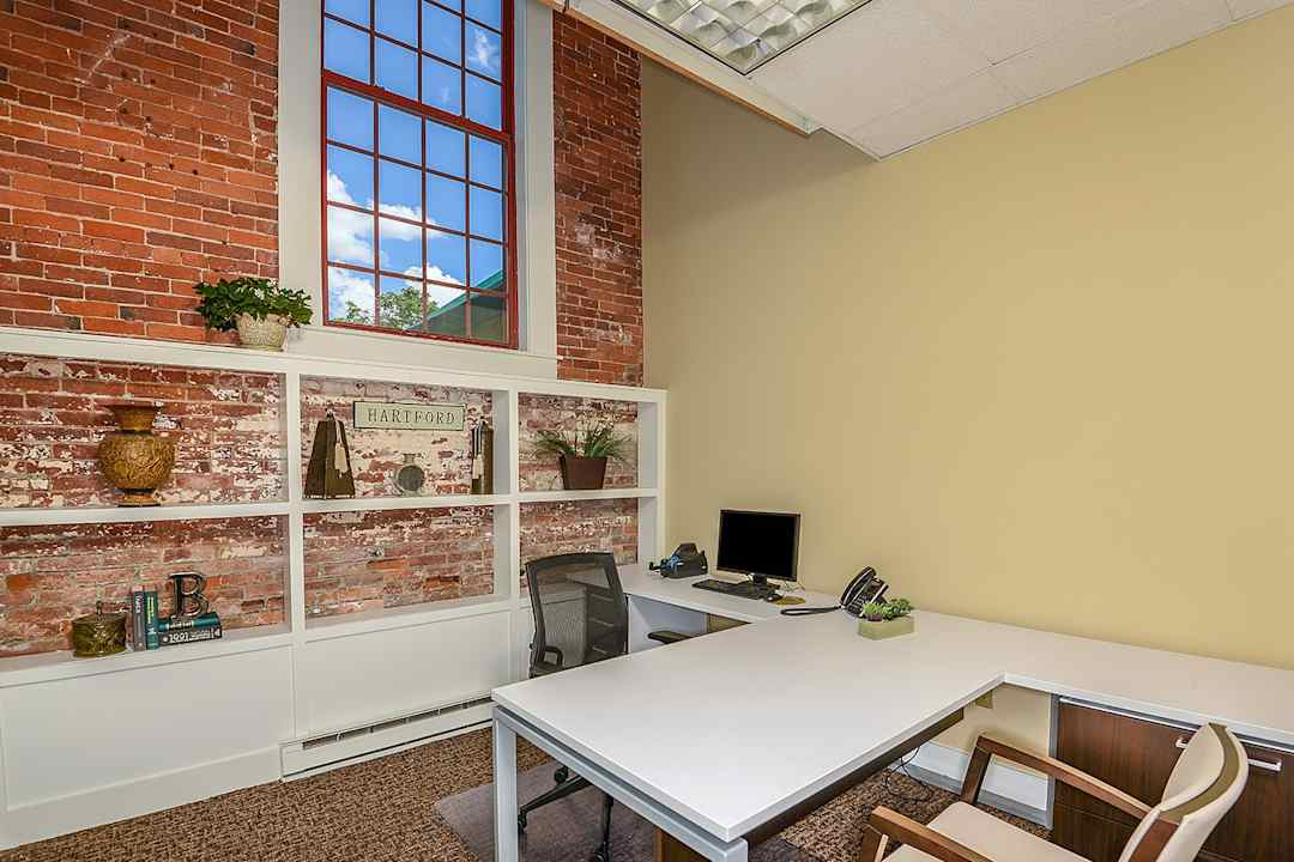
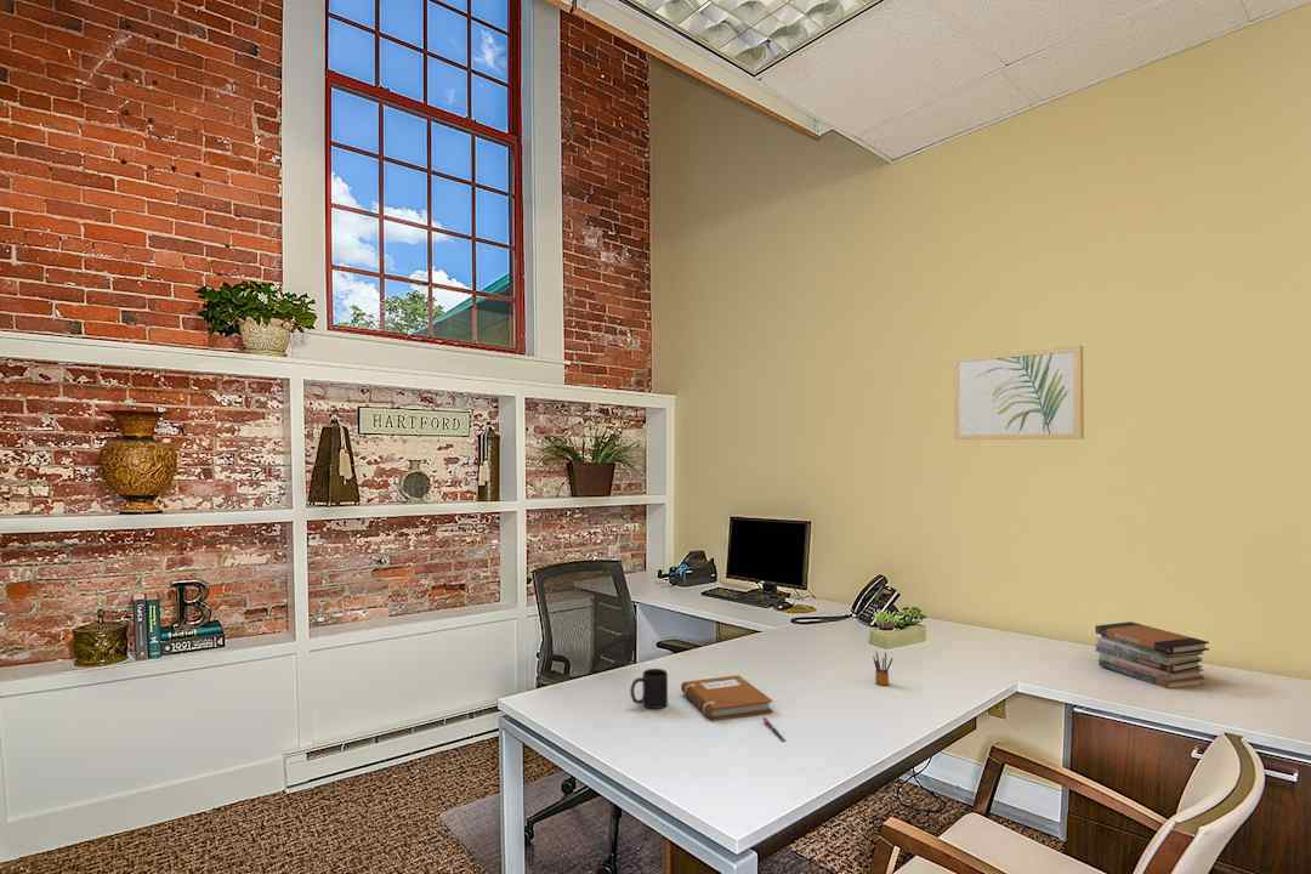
+ book stack (1148, 653)
+ pencil box (882, 668)
+ notebook (723, 696)
+ wall art (1014, 396)
+ mug (648, 689)
+ pen (773, 728)
